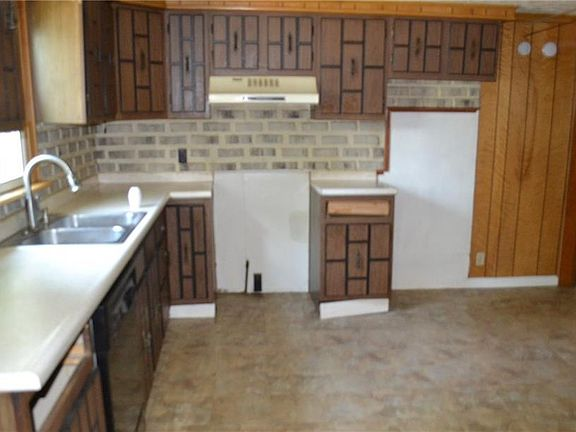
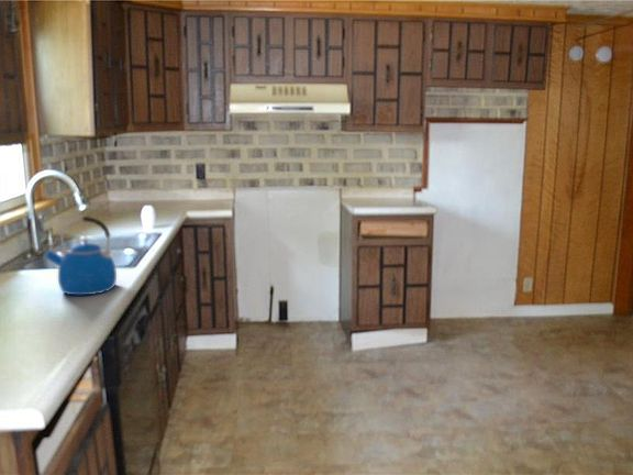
+ kettle (79, 253)
